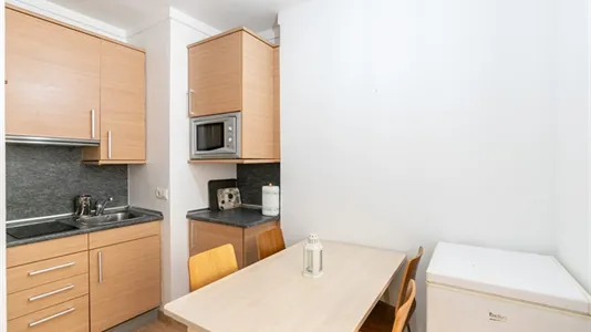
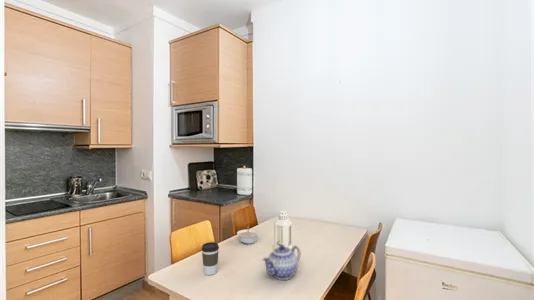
+ teapot (282, 260)
+ legume (247, 235)
+ coffee cup (210, 258)
